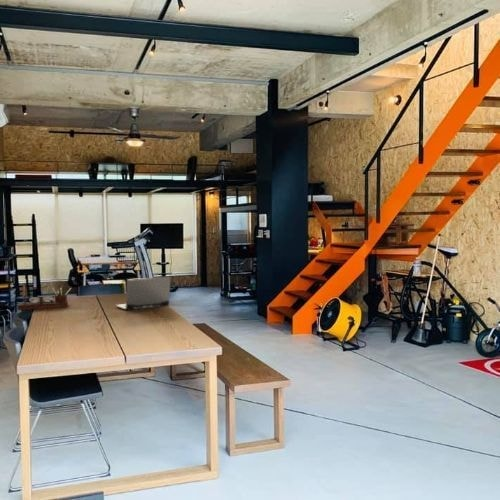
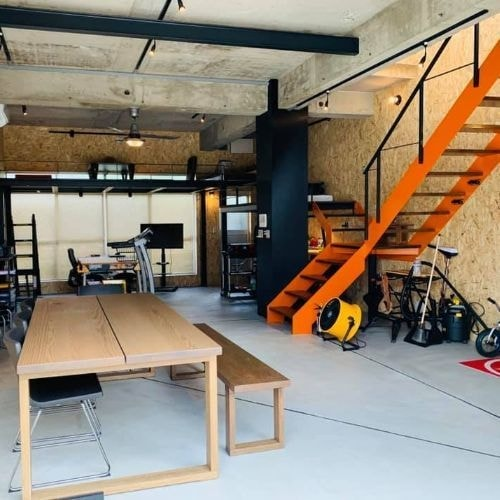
- laptop computer (143, 291)
- desk organizer (45, 296)
